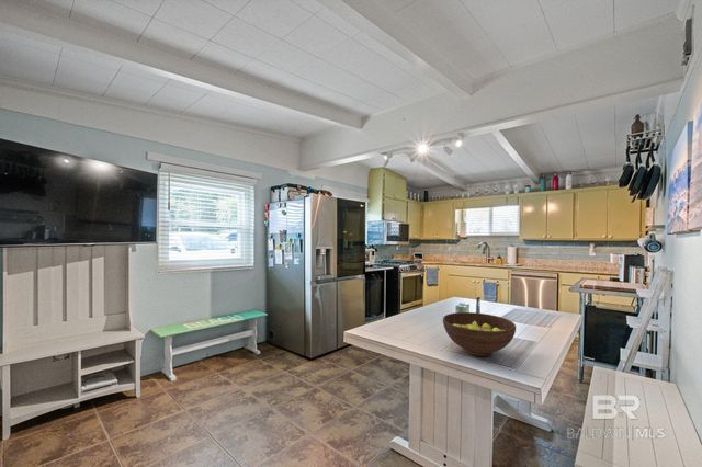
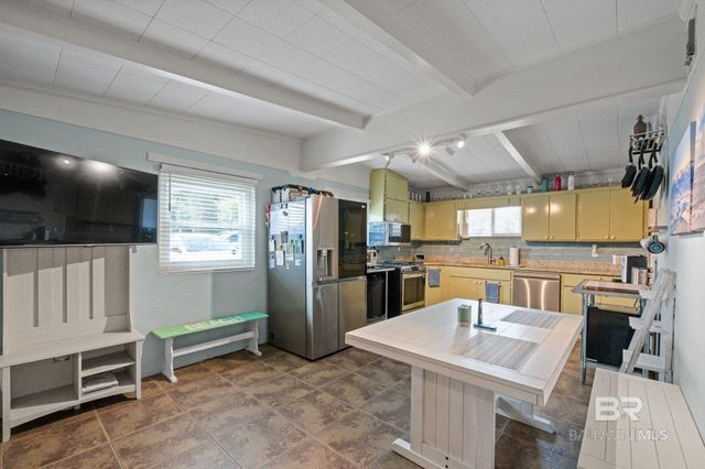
- fruit bowl (477, 335)
